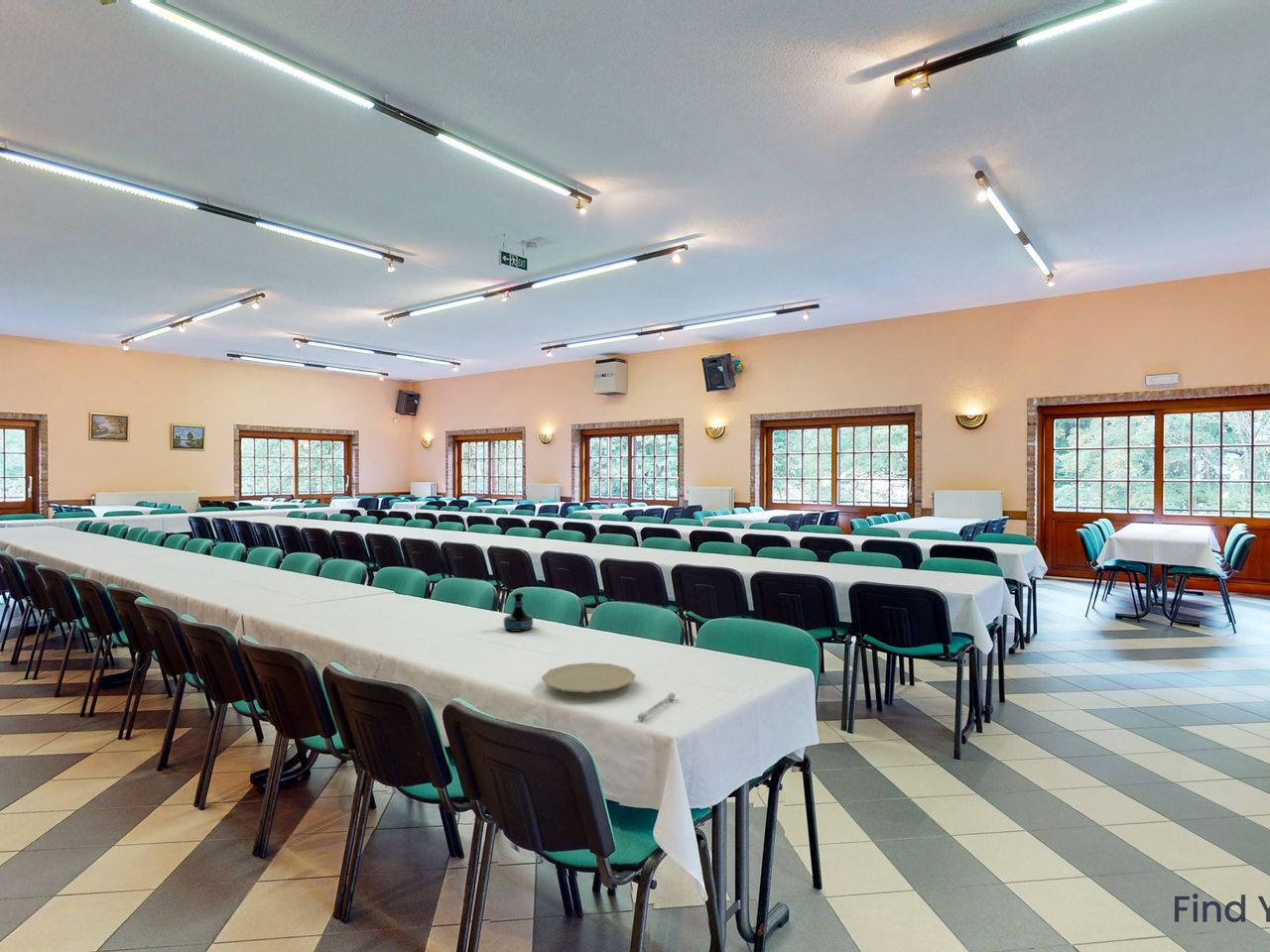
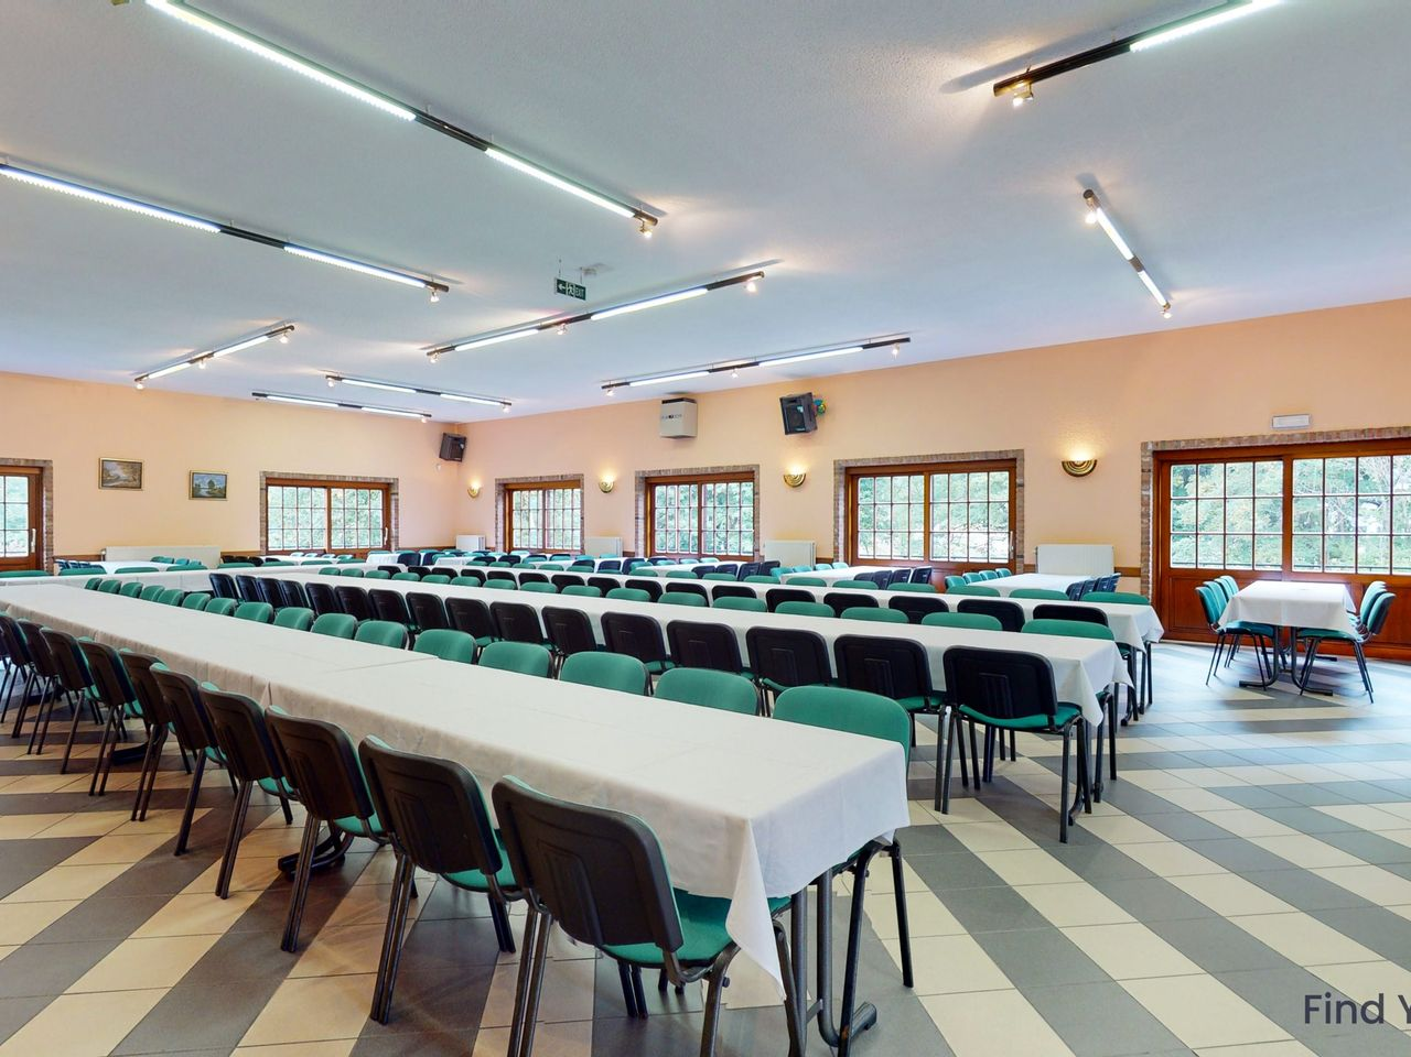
- cotton swab (657, 705)
- plate (588, 680)
- tequila bottle (518, 610)
